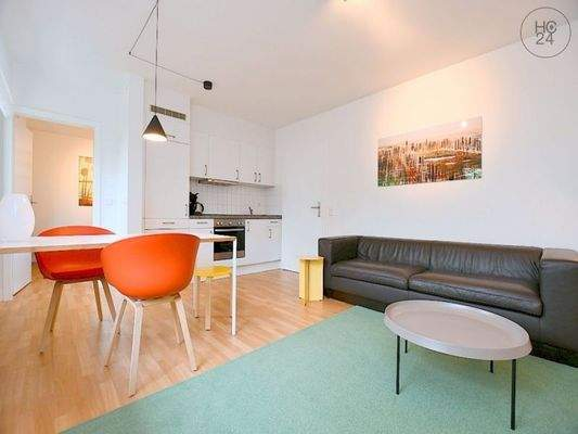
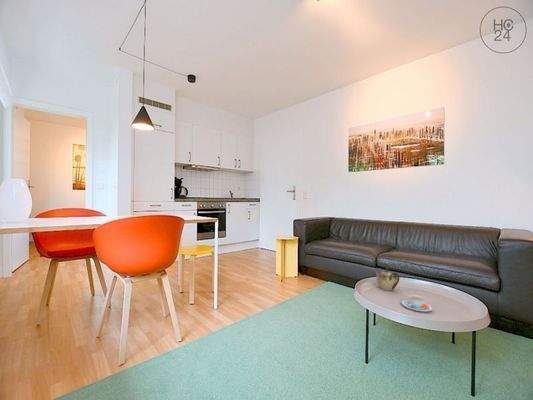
+ teacup (416, 302)
+ teapot (385, 278)
